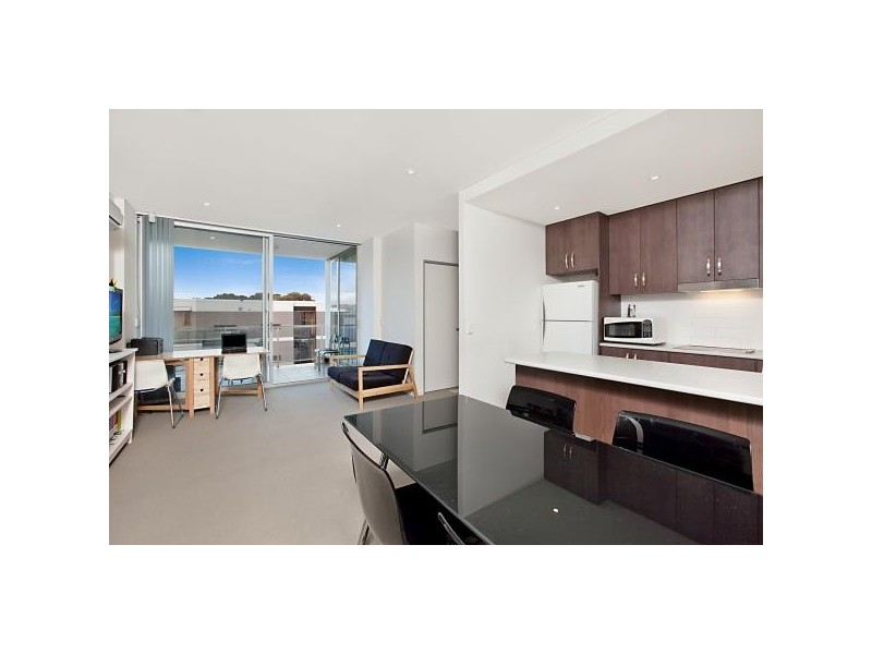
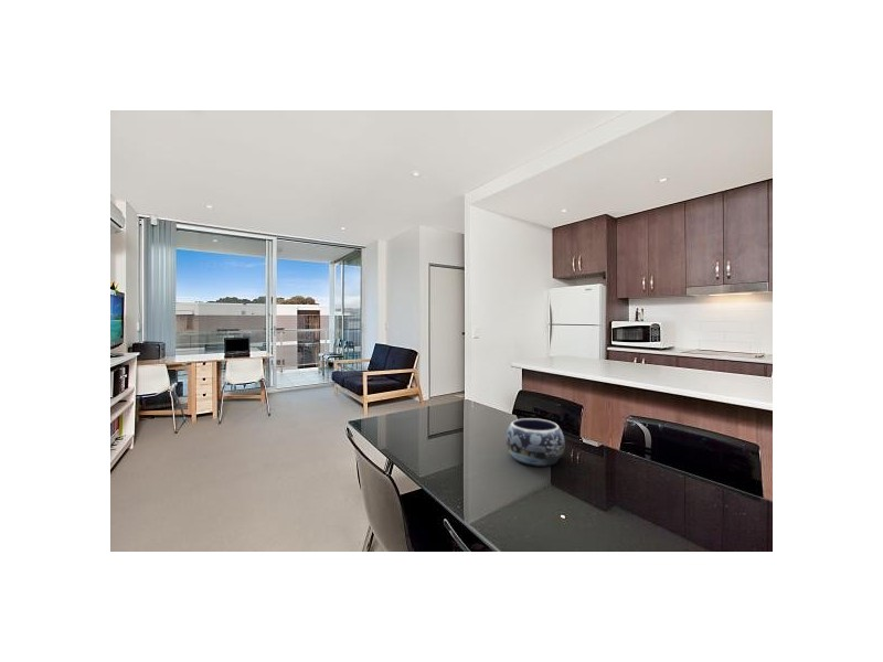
+ decorative bowl (534, 440)
